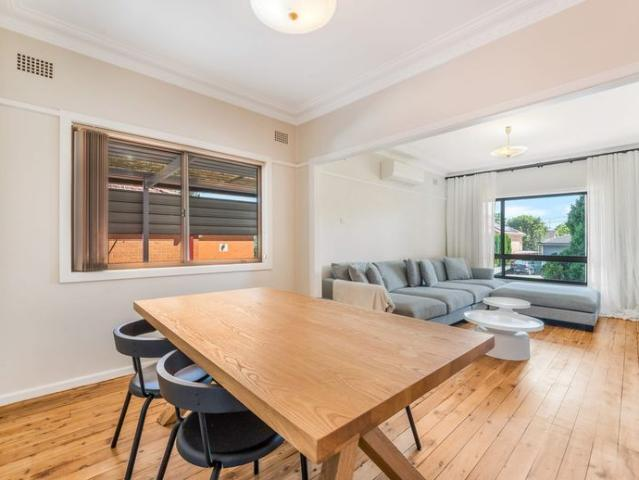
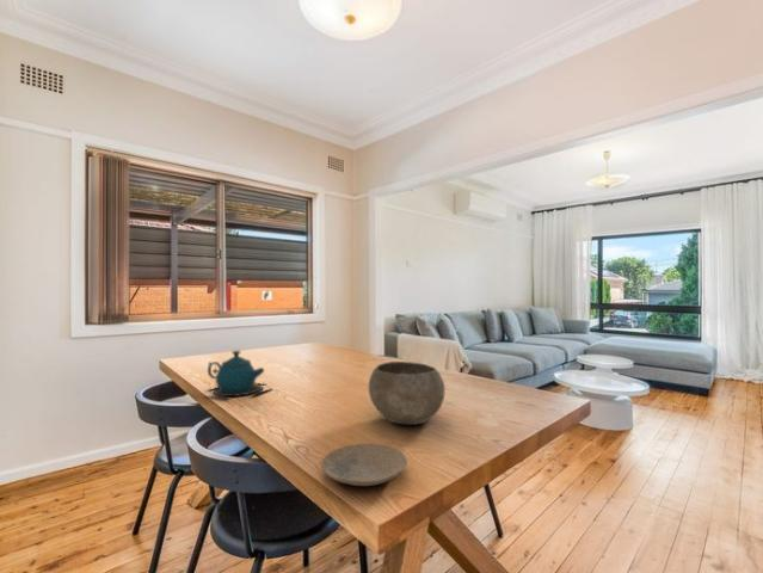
+ bowl (406, 393)
+ plate (364, 467)
+ teapot (236, 370)
